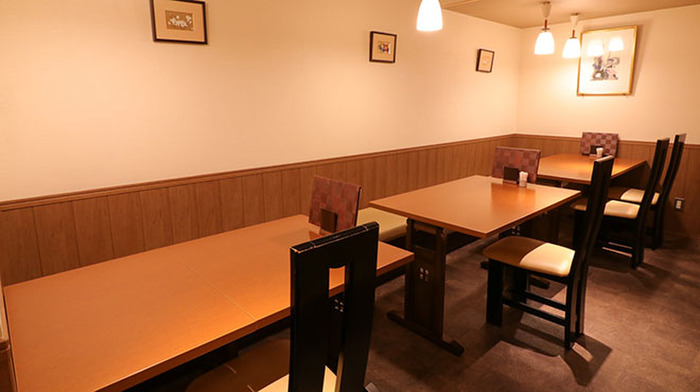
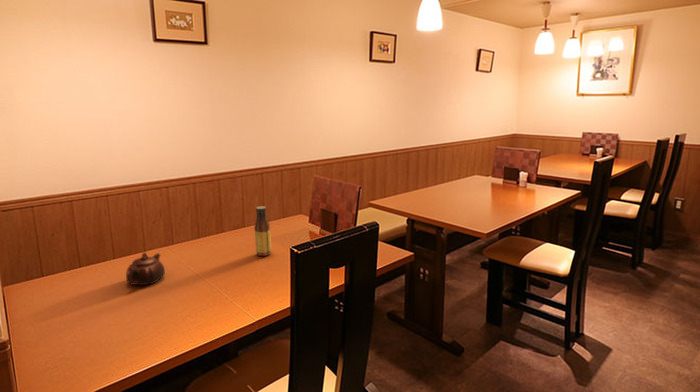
+ teapot (144, 267)
+ sauce bottle (262, 230)
